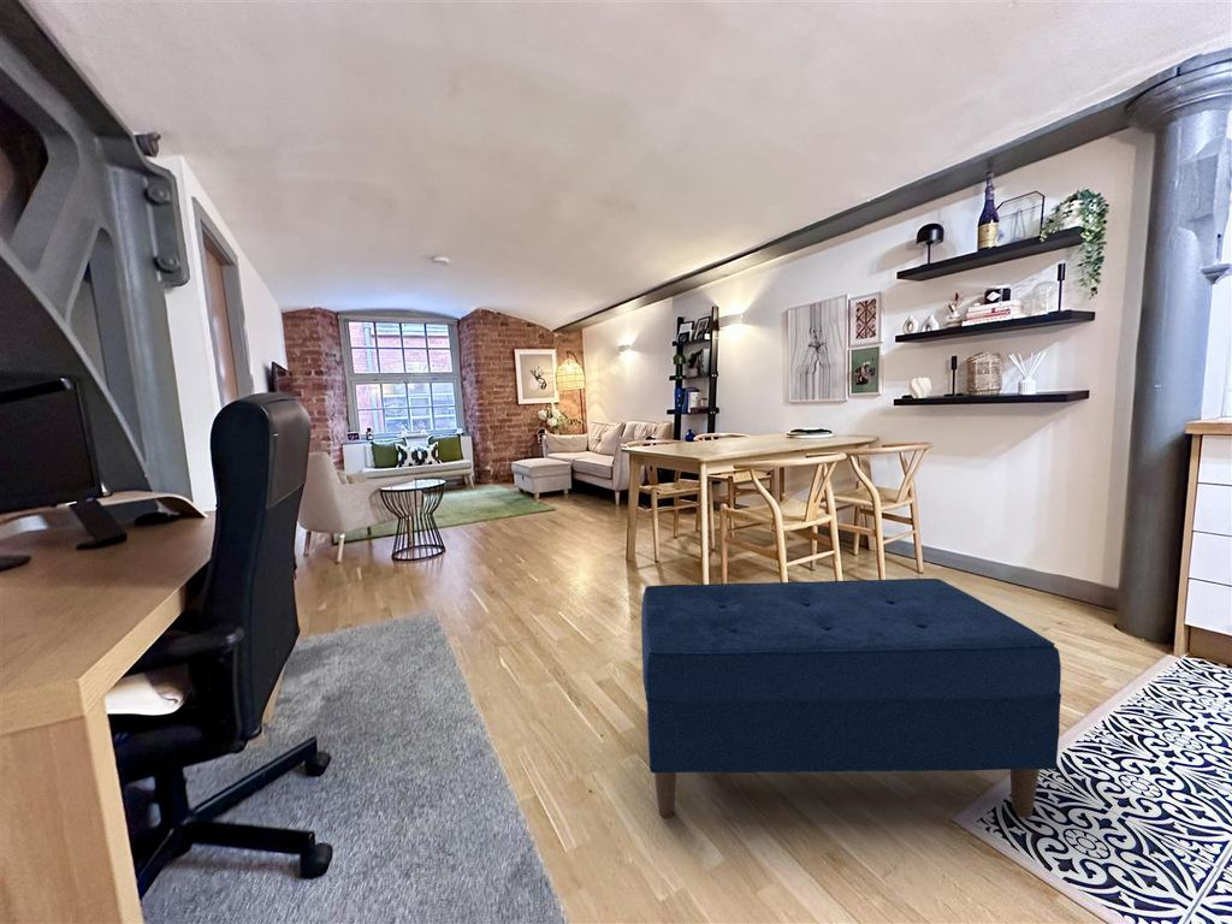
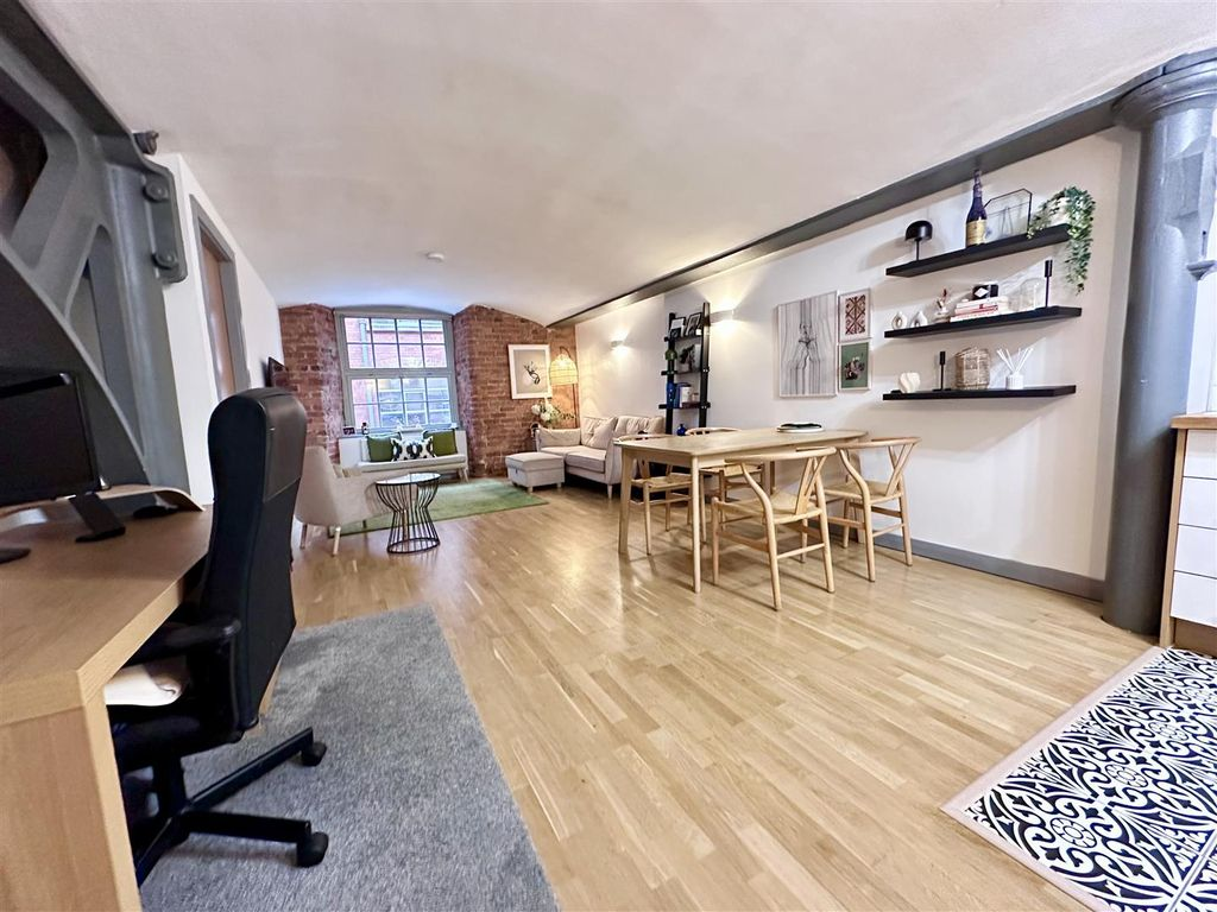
- bench (815, 686)
